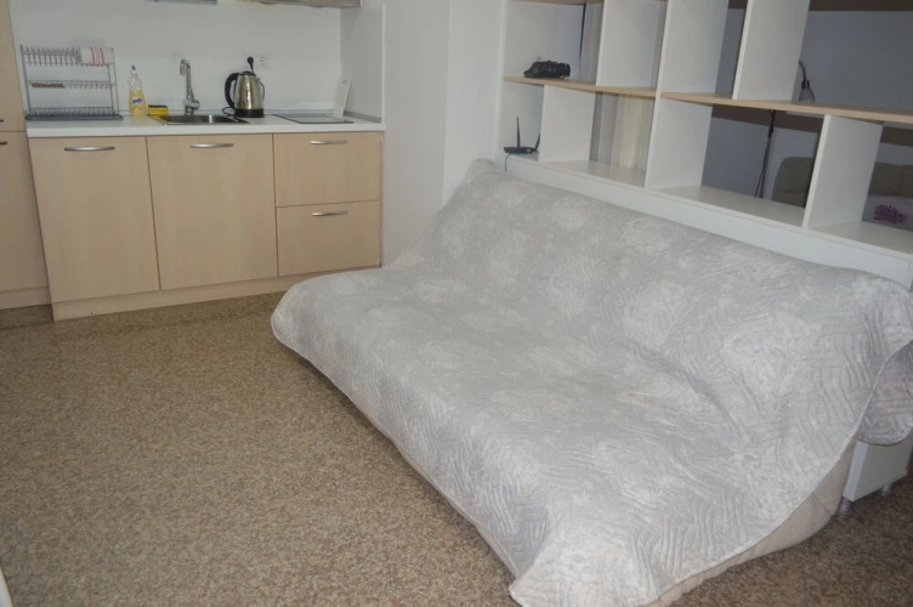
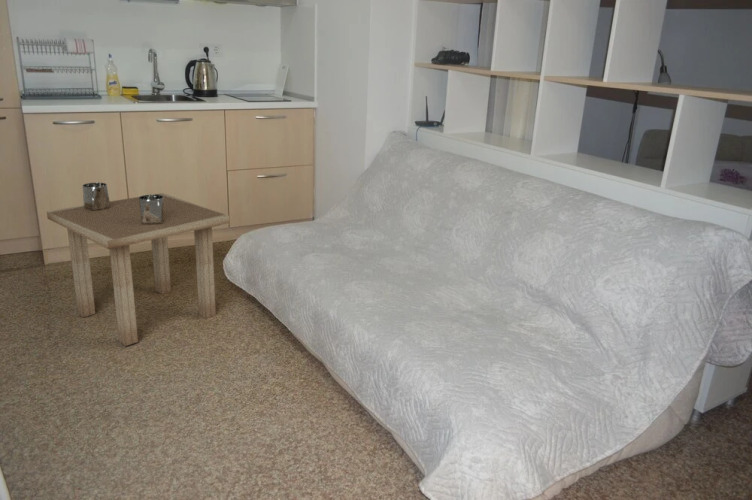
+ side table (152, 254)
